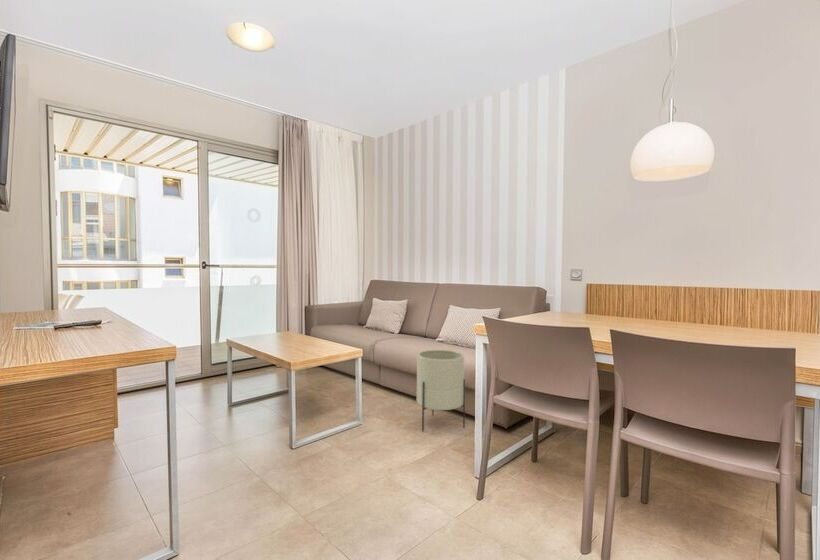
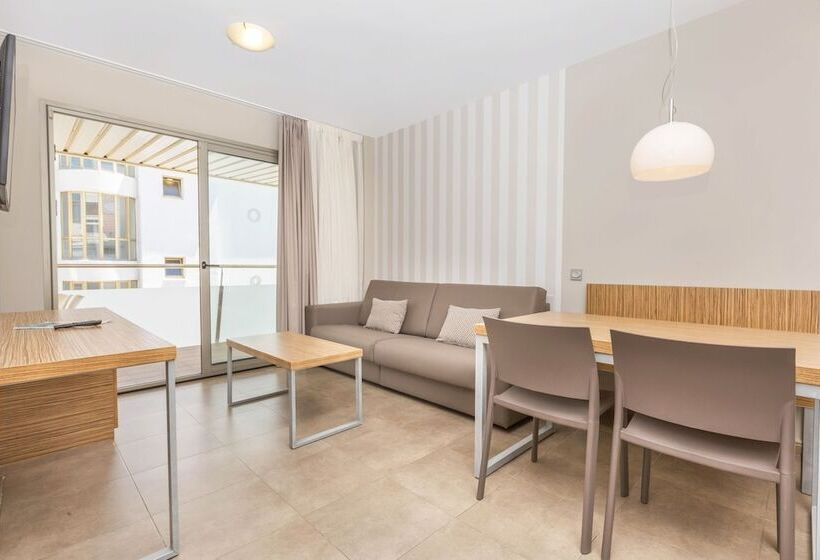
- planter (439, 389)
